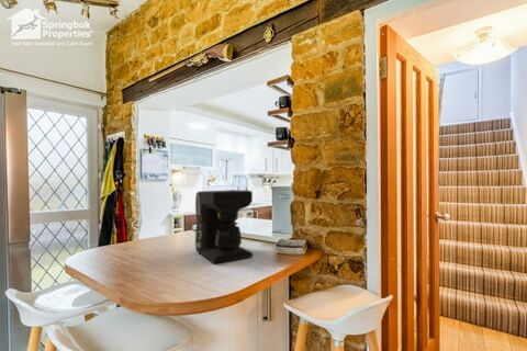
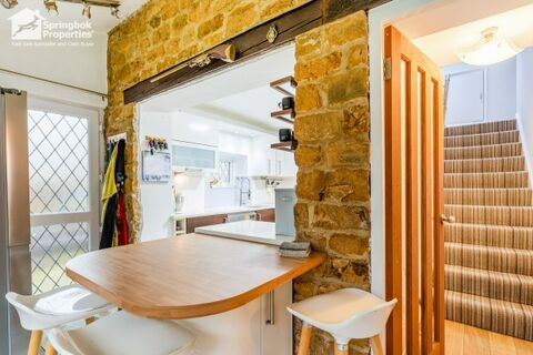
- coffee maker (223, 222)
